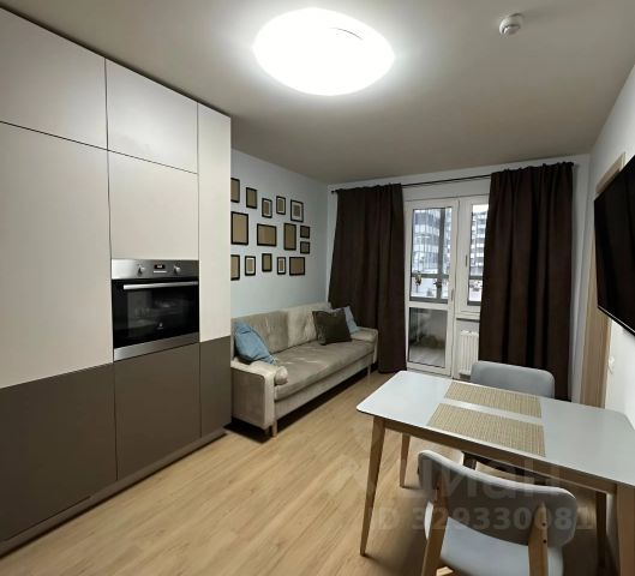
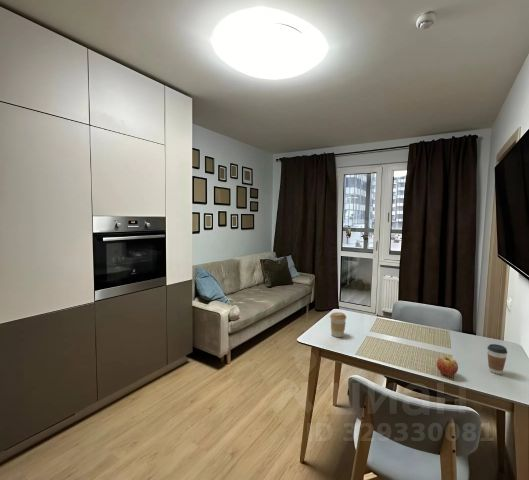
+ coffee cup (496, 359)
+ coffee cup (337, 324)
+ fruit (447, 365)
